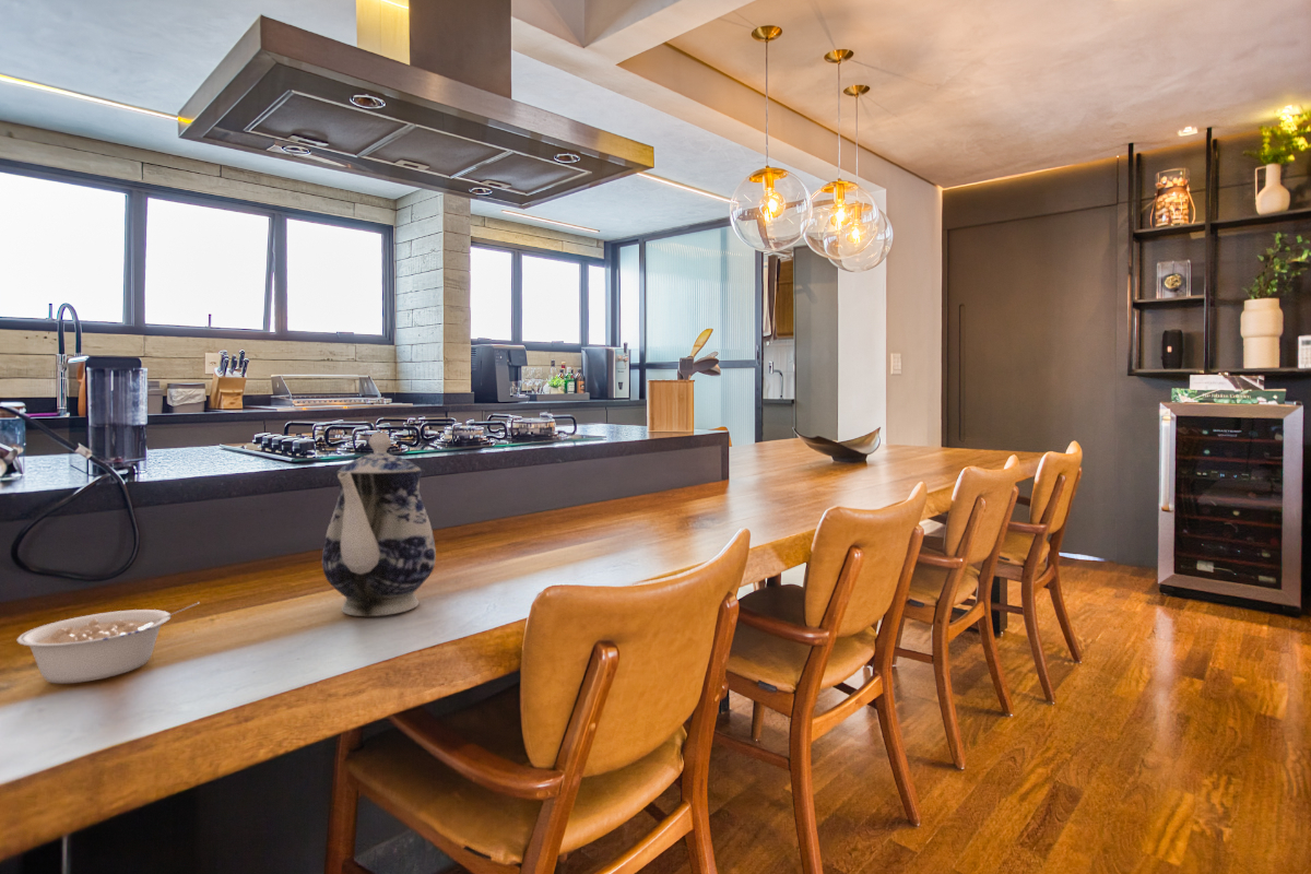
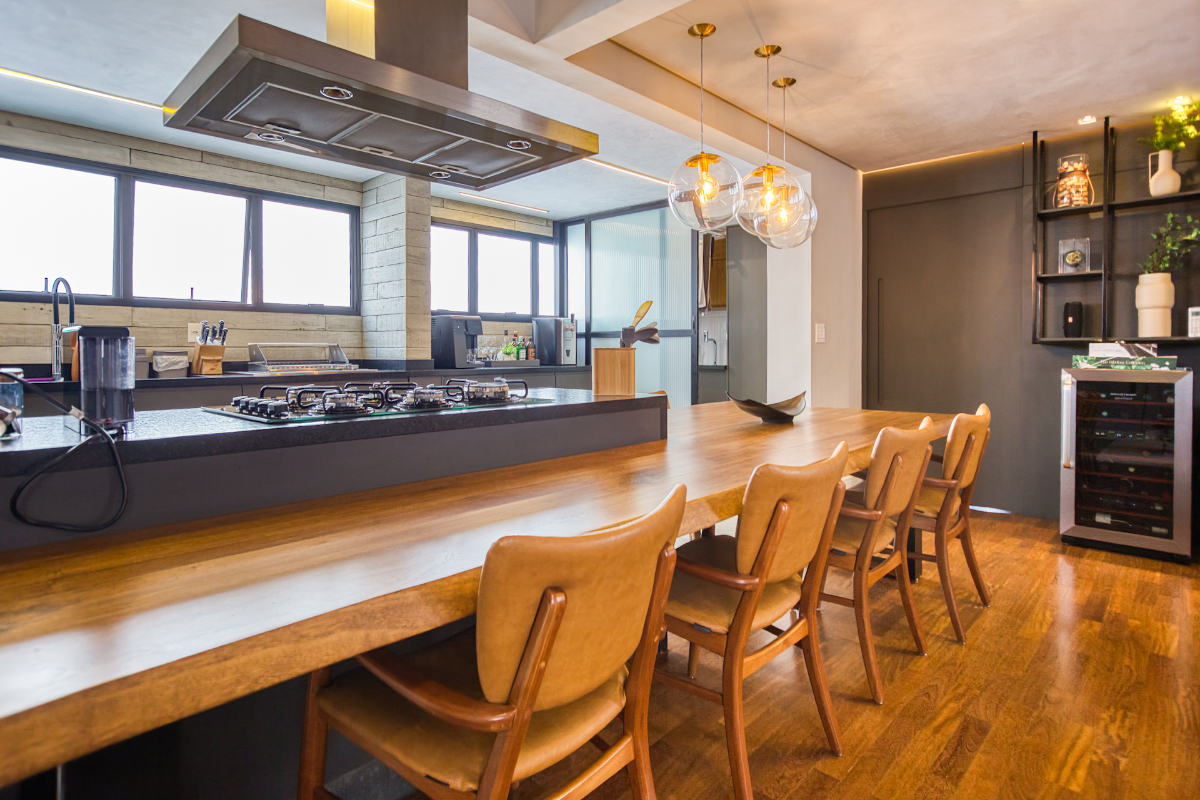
- legume (104, 641)
- teapot (380, 519)
